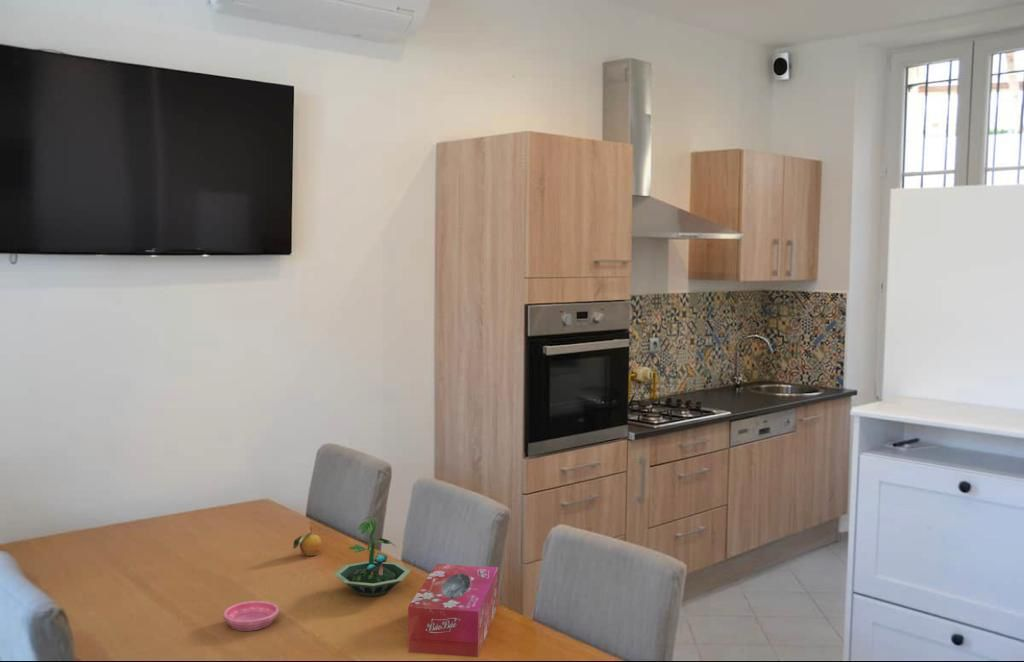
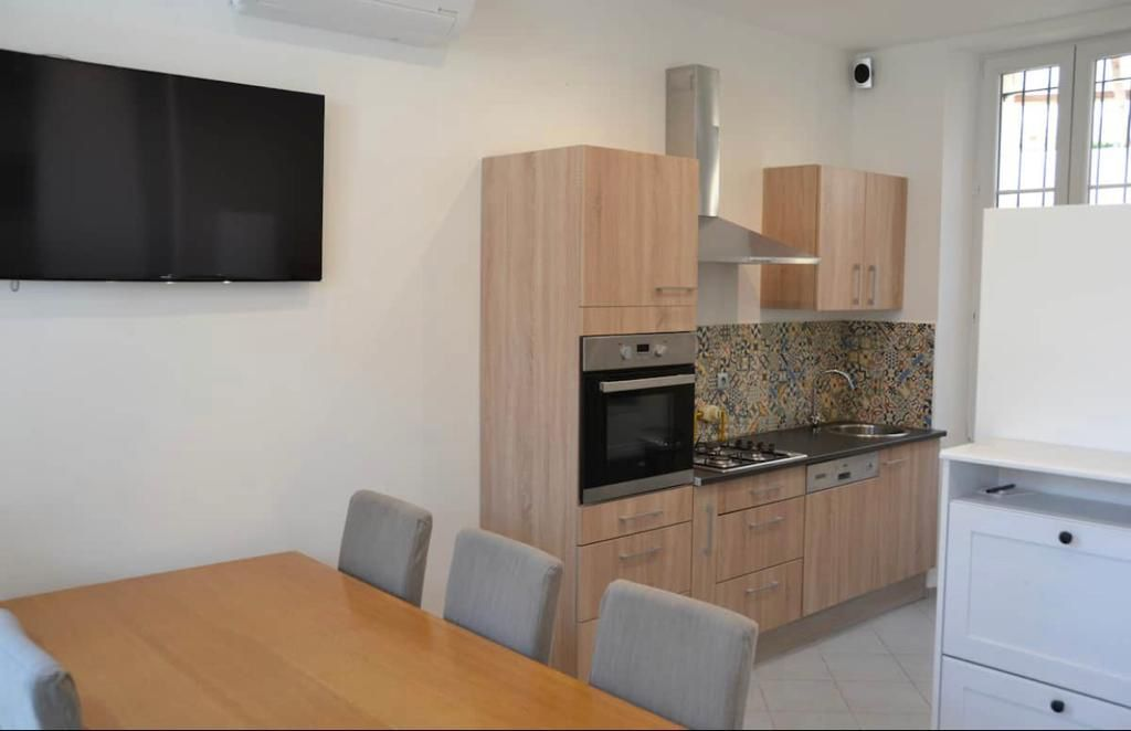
- saucer (251, 616)
- terrarium (372, 532)
- tissue box (455, 607)
- fruit (305, 542)
